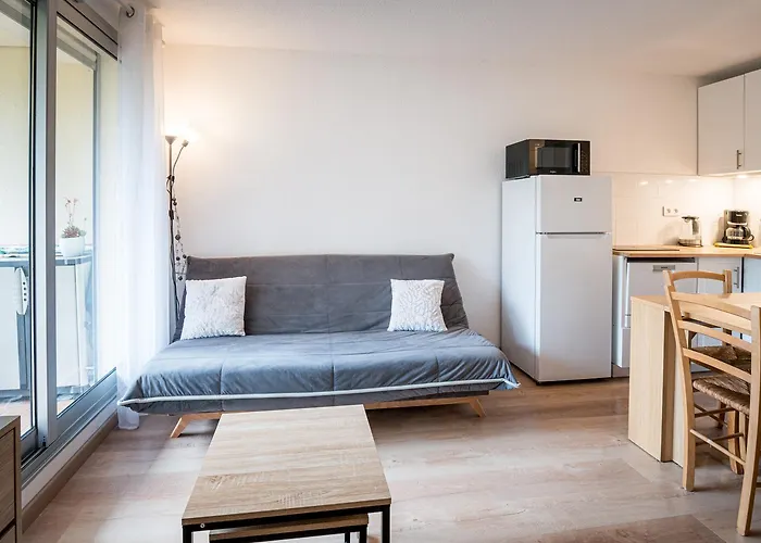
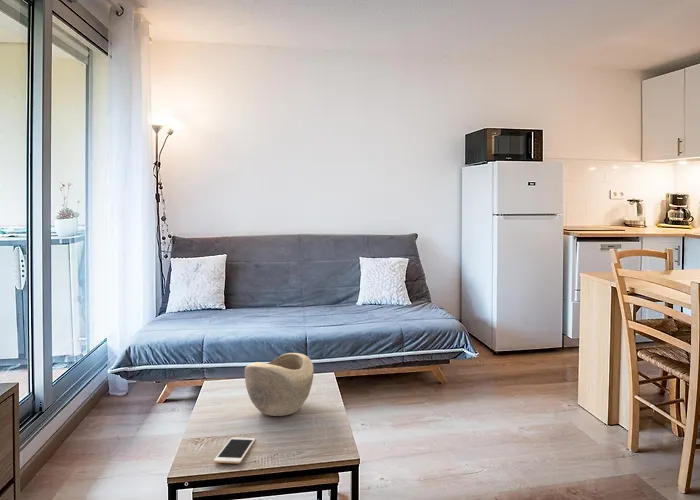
+ cell phone (235, 449)
+ decorative bowl (279, 383)
